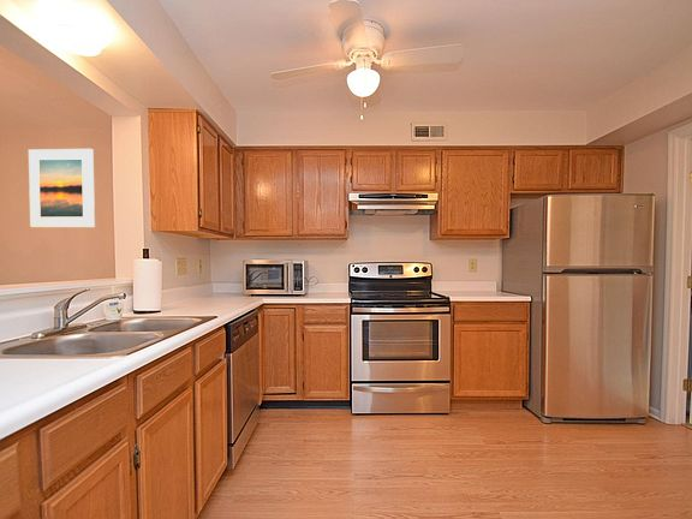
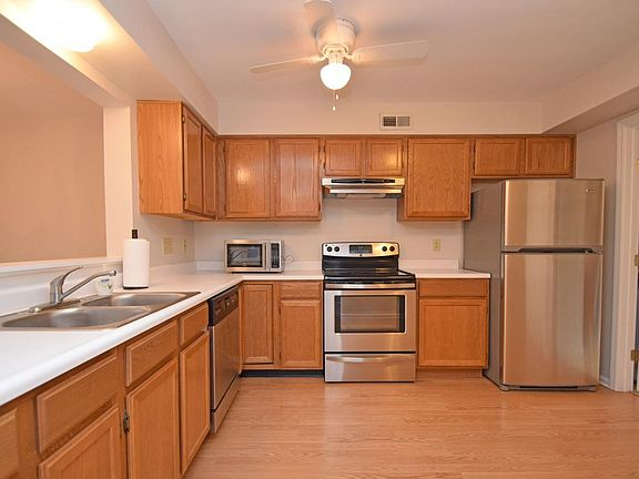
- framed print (61, 187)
